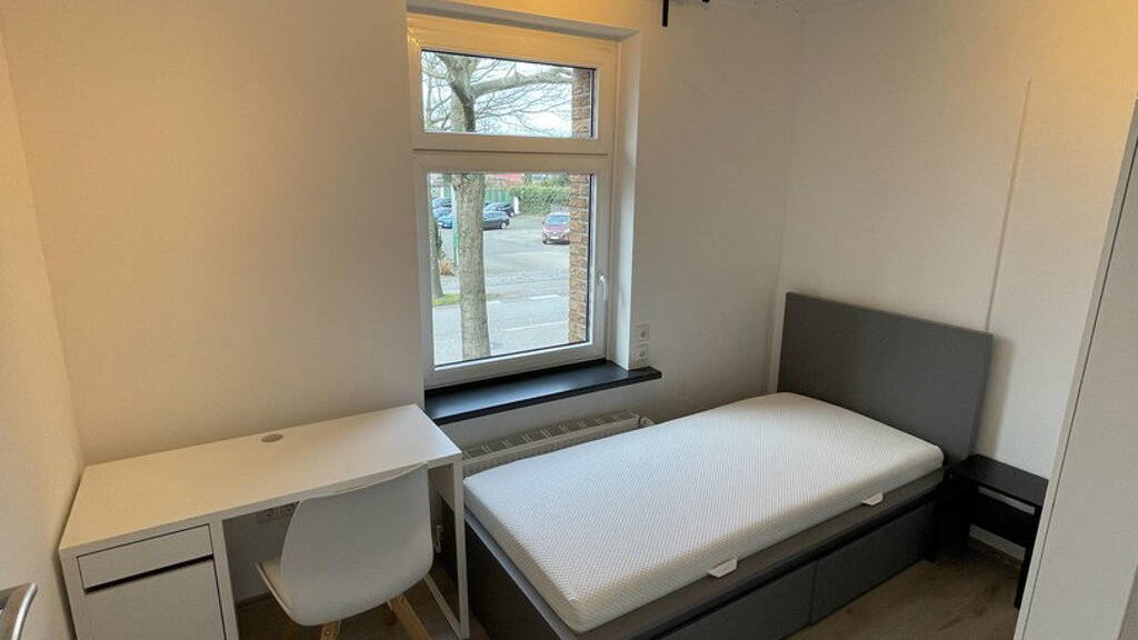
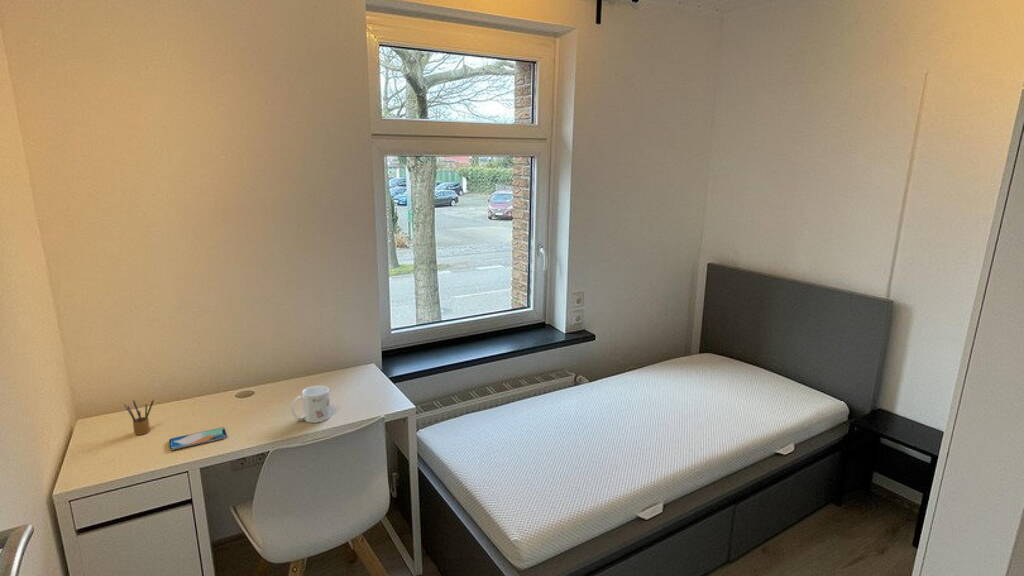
+ pencil box (140, 416)
+ smartphone (198, 438)
+ mug (310, 405)
